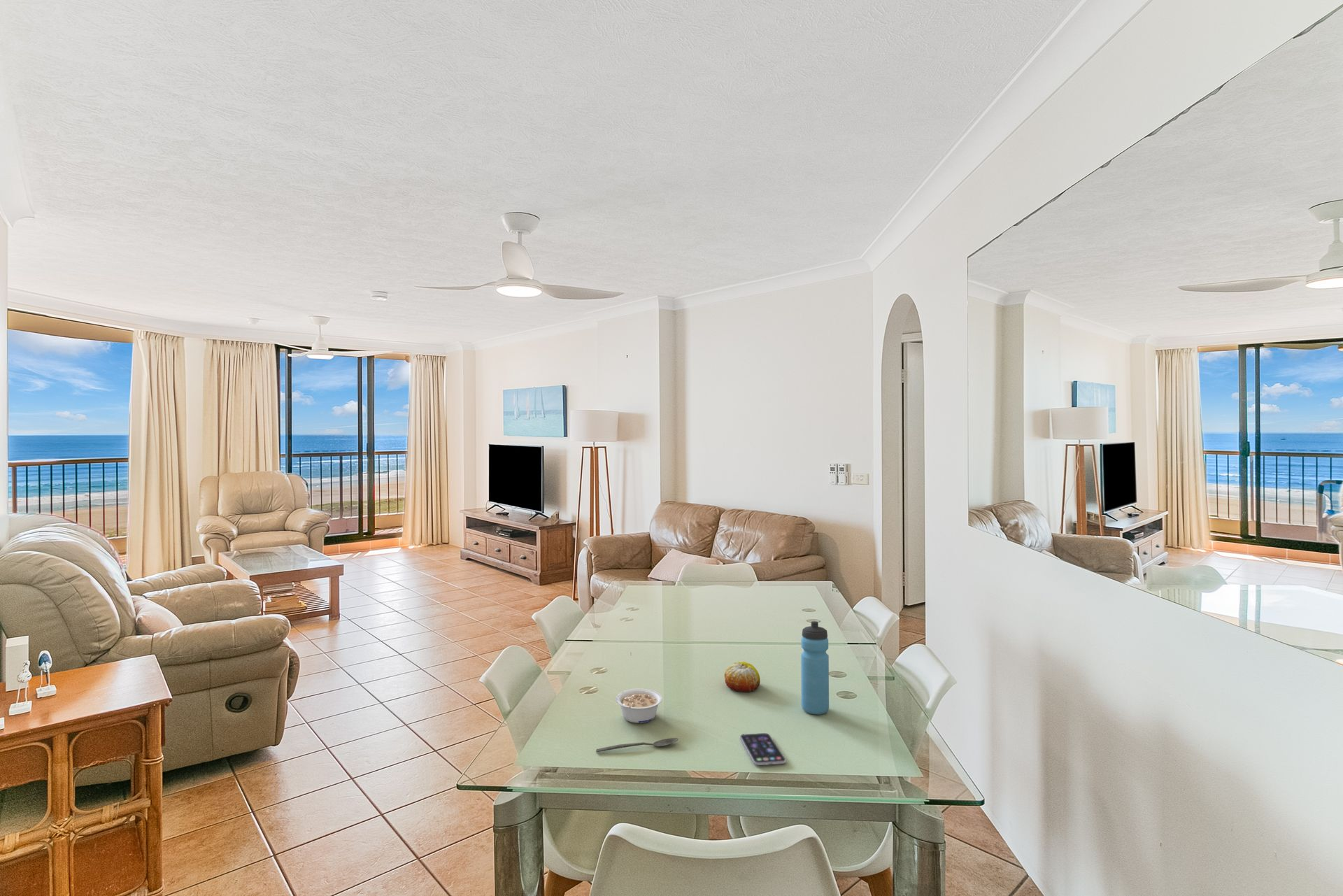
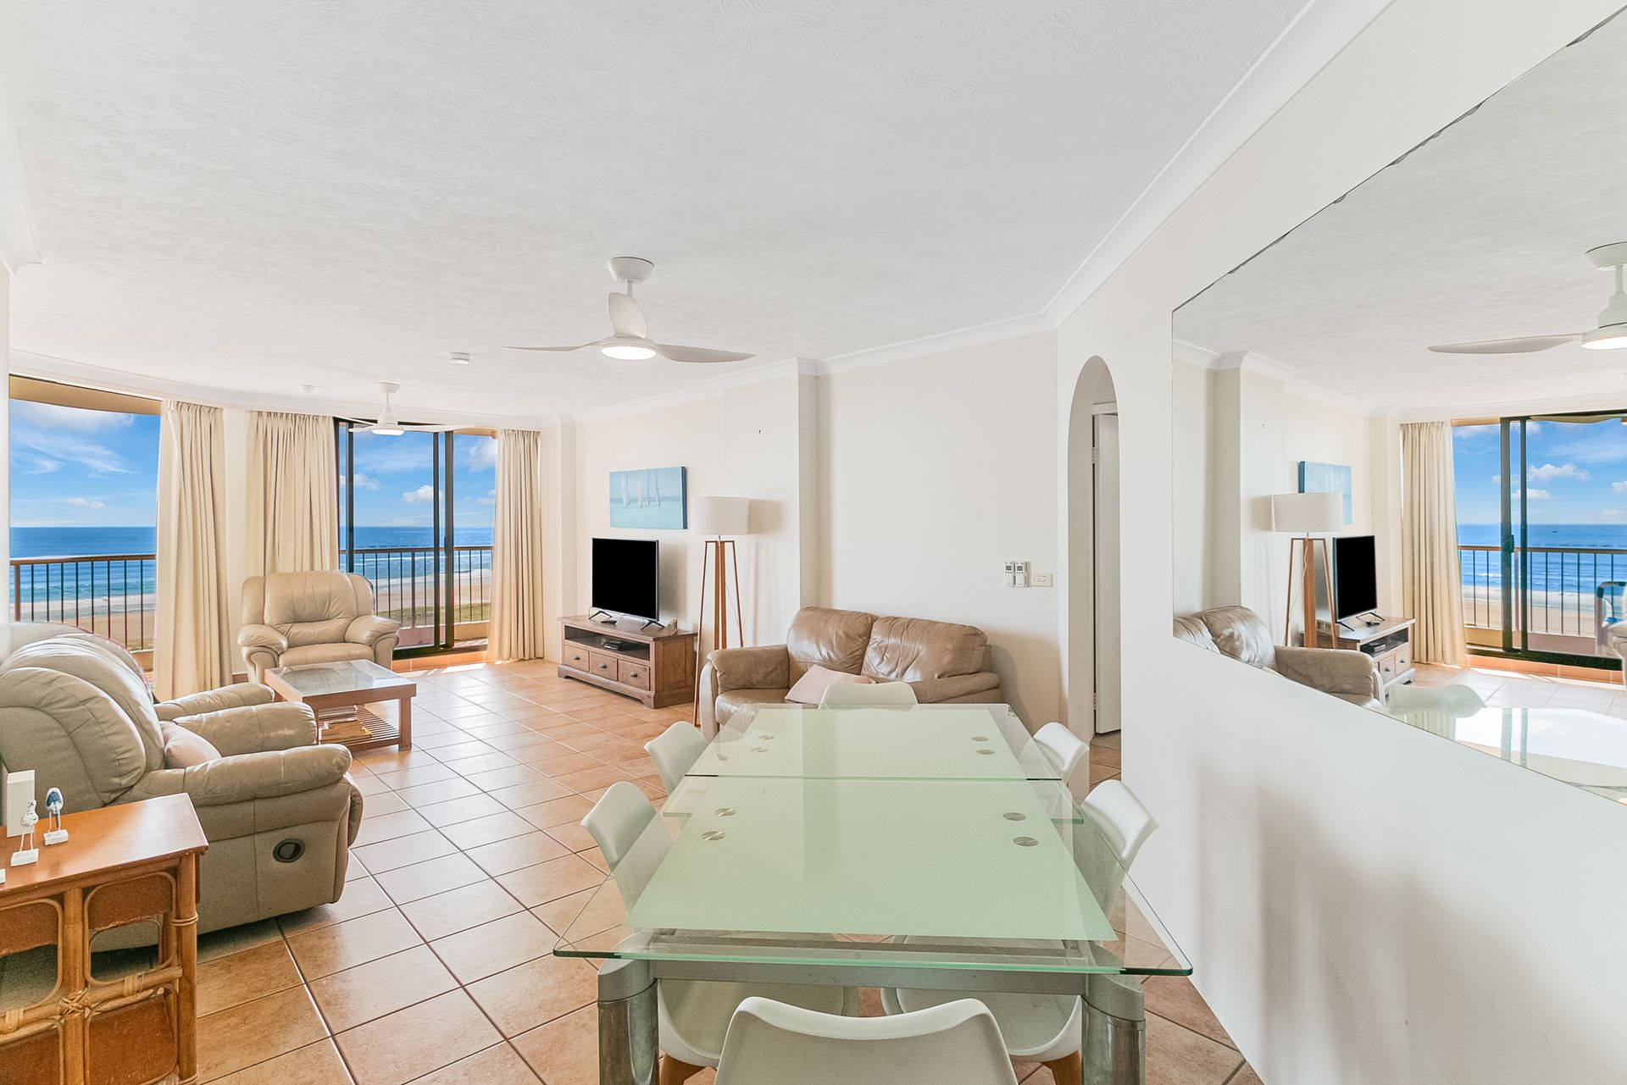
- fruit (741, 675)
- water bottle (815, 666)
- legume (639, 706)
- smartphone (762, 748)
- spoon (637, 744)
